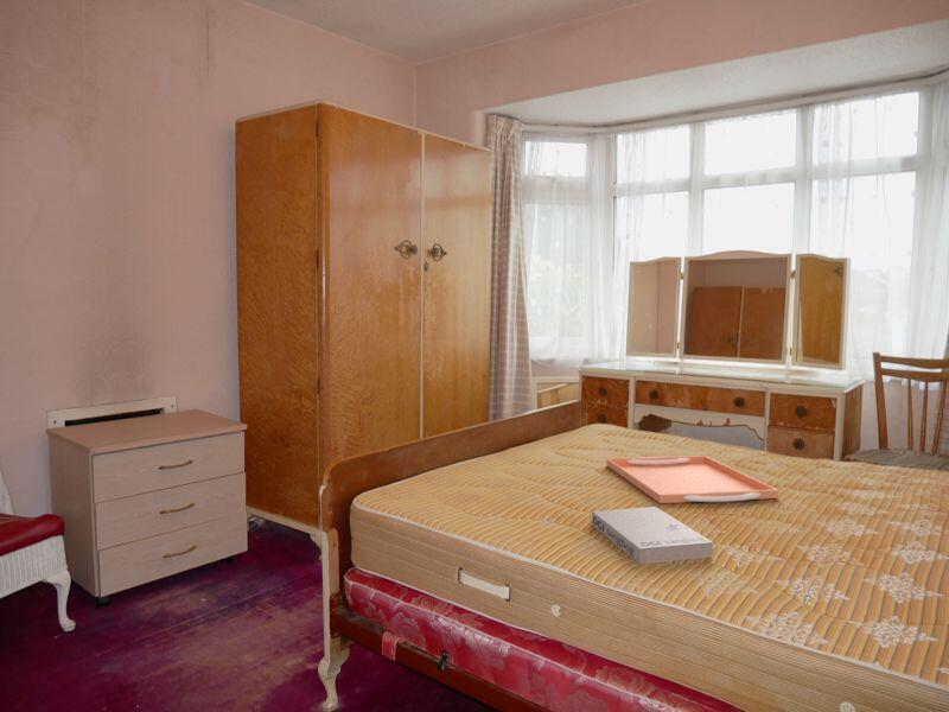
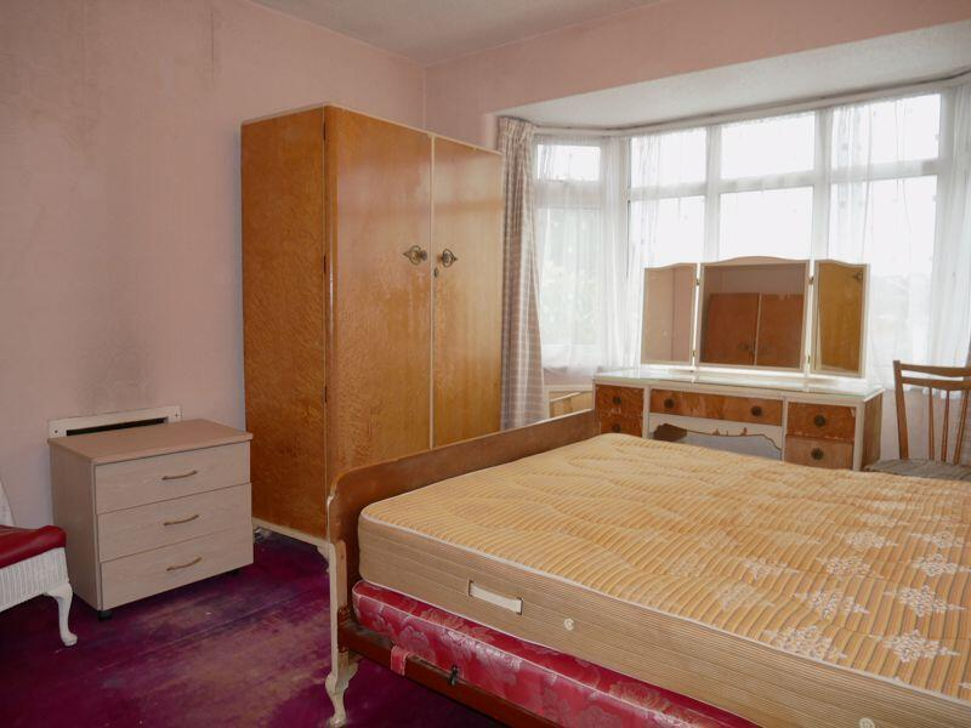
- serving tray (684, 476)
- book (648, 533)
